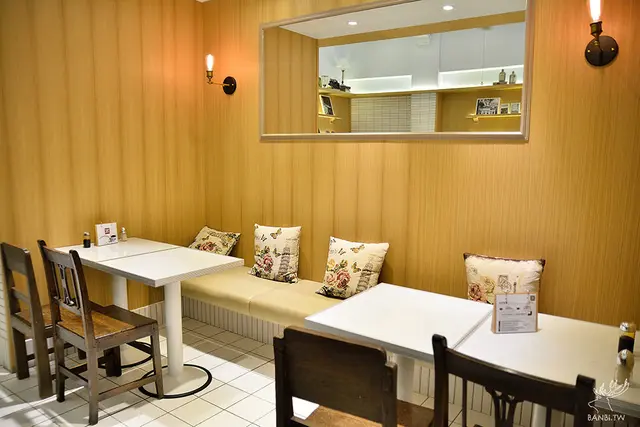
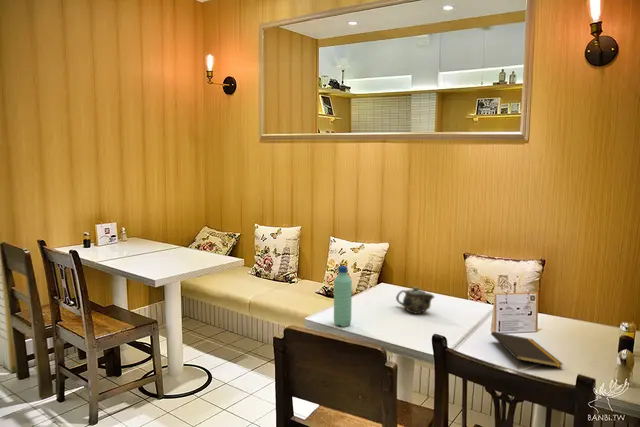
+ chinaware (414, 298)
+ notepad (524, 348)
+ water bottle (342, 295)
